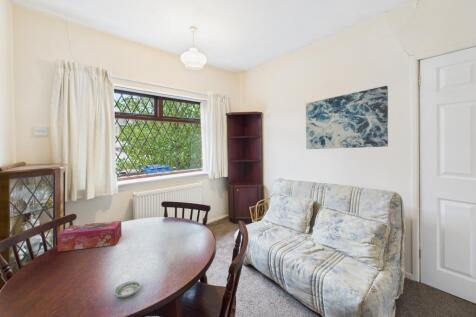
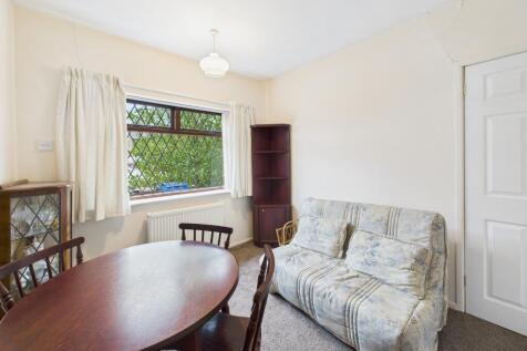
- tissue box (92, 234)
- saucer (127, 290)
- wall art (341, 122)
